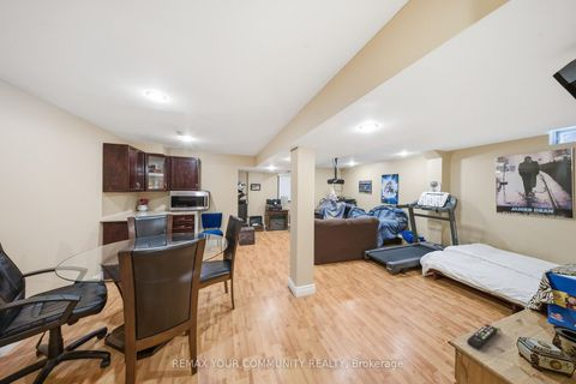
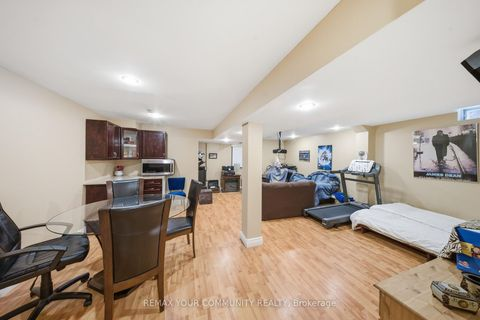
- remote control (482, 335)
